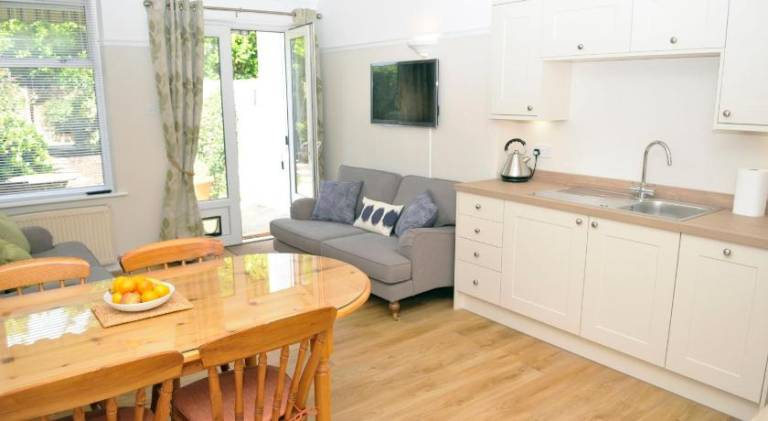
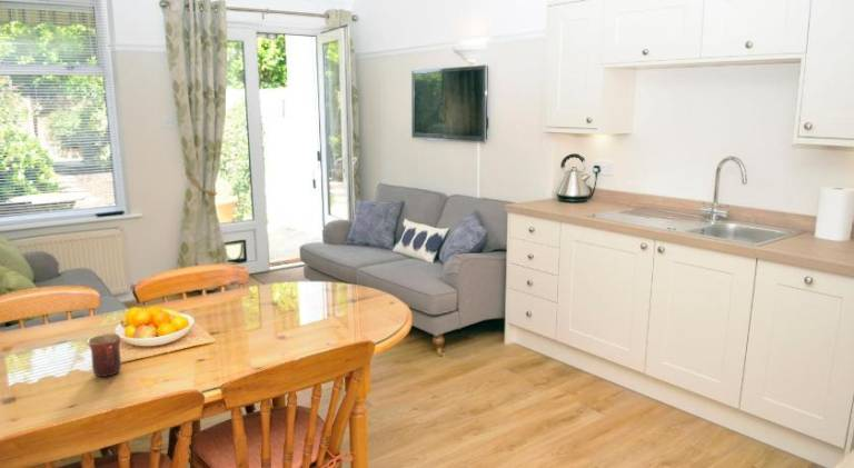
+ mug (107, 357)
